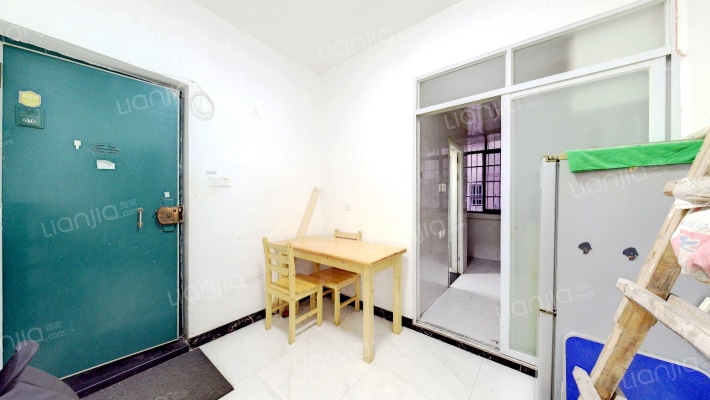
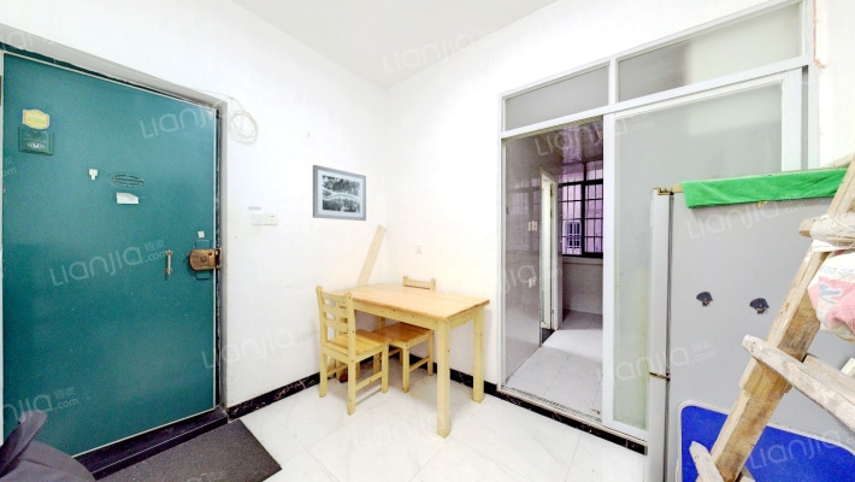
+ wall art (341, 194)
